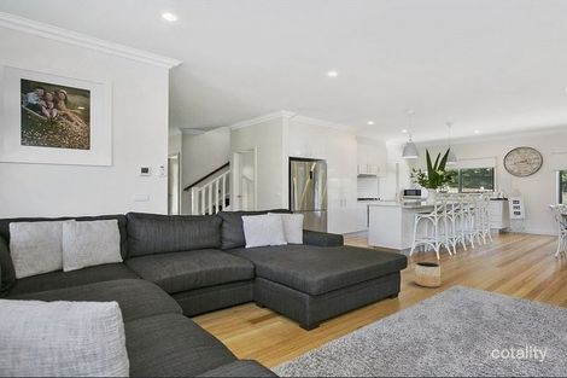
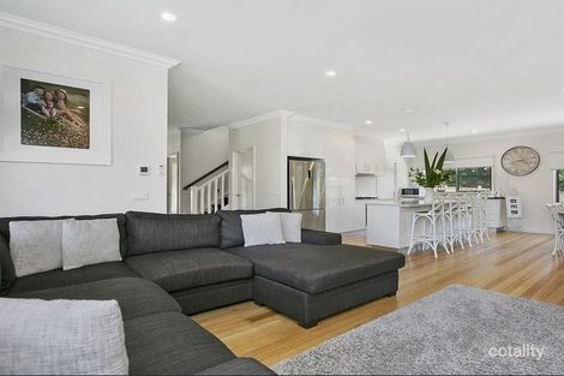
- planter (427, 274)
